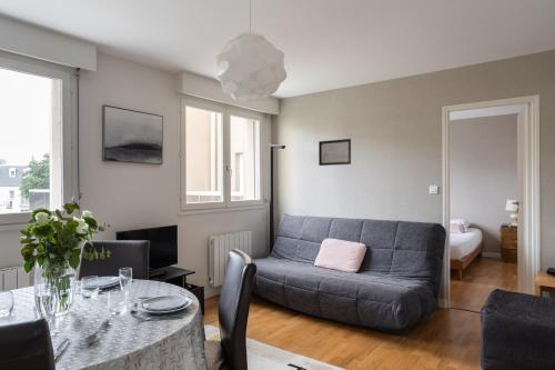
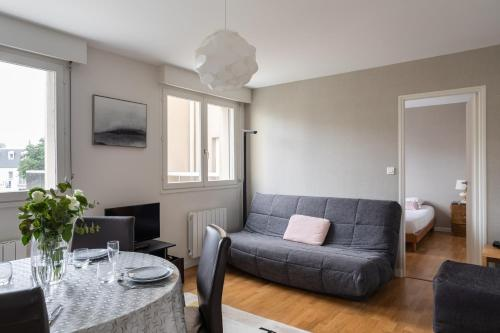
- soupspoon (98, 330)
- wall art (334, 152)
